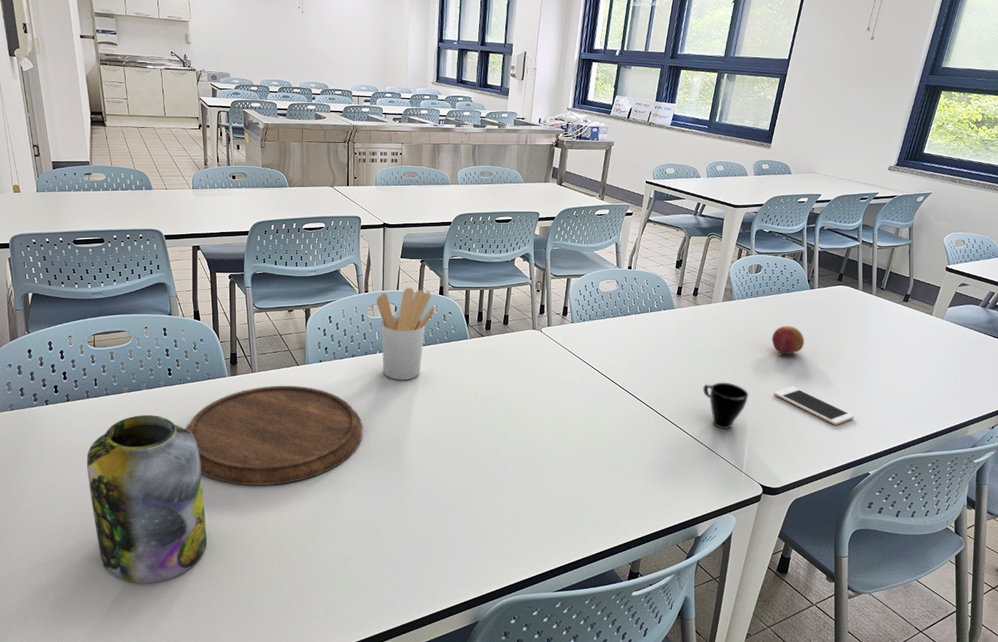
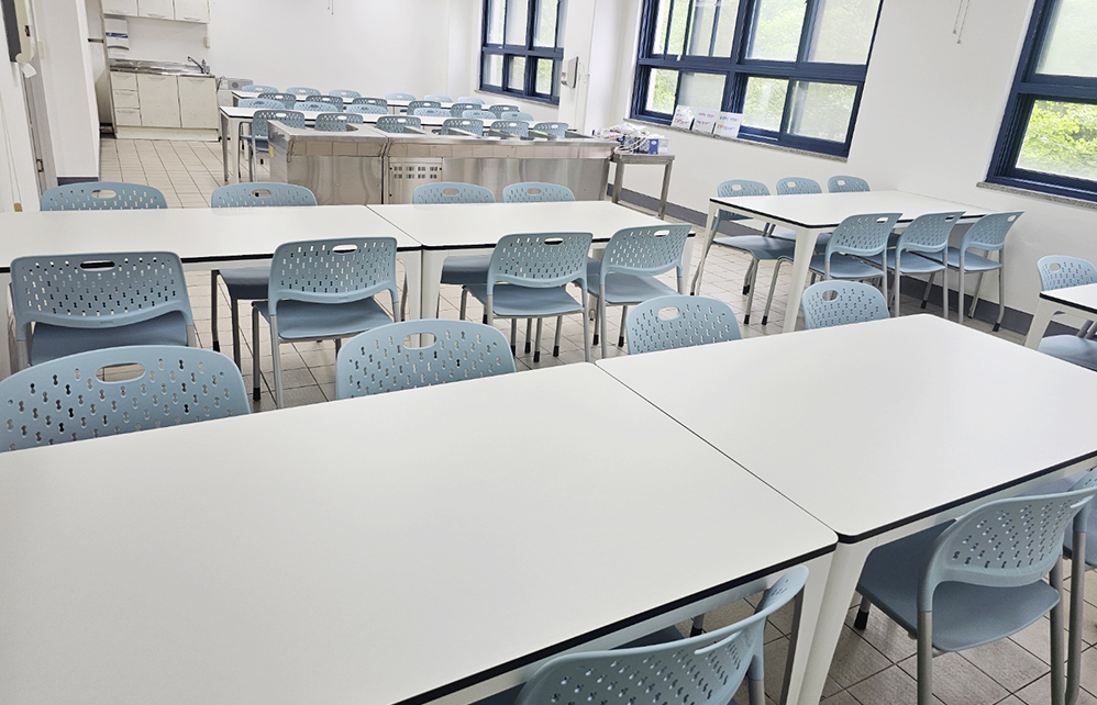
- cup (720, 405)
- utensil holder (406, 331)
- fruit (787, 339)
- cutting board (275, 428)
- jar (148, 492)
- cell phone (812, 404)
